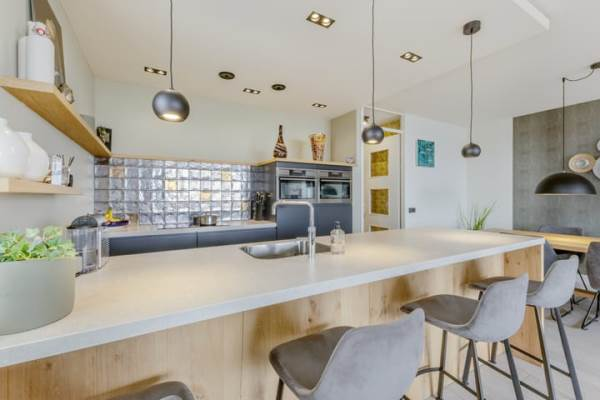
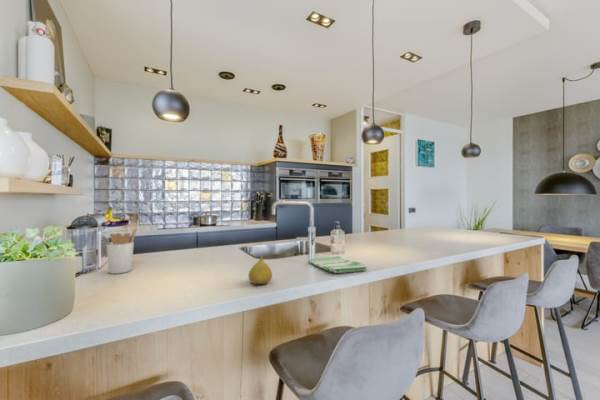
+ fruit (260, 269)
+ utensil holder (120, 250)
+ dish towel (336, 263)
